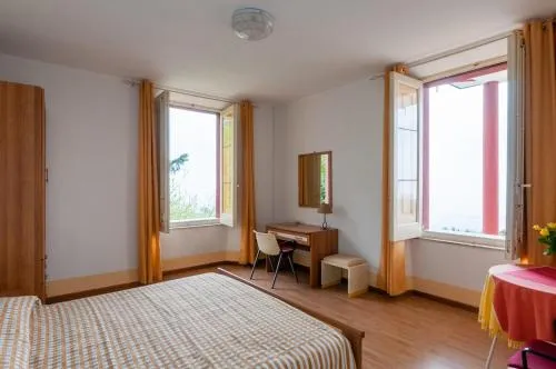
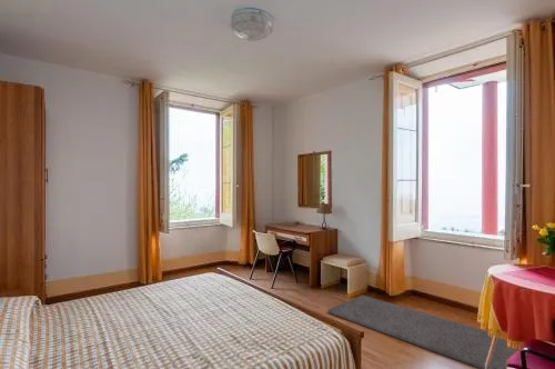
+ rug (420, 327)
